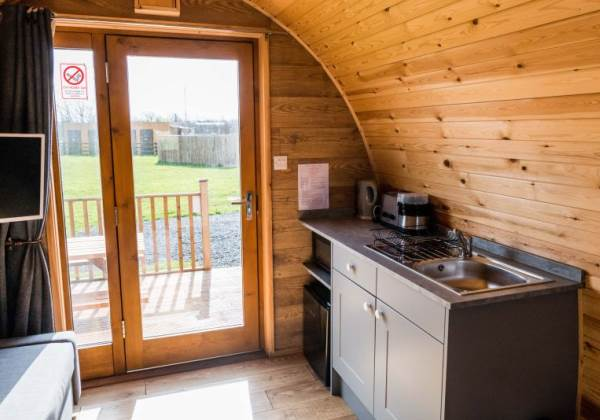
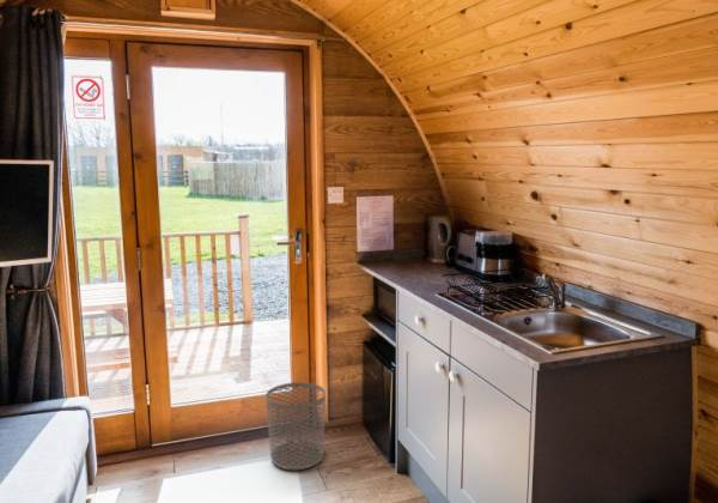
+ waste bin (297, 425)
